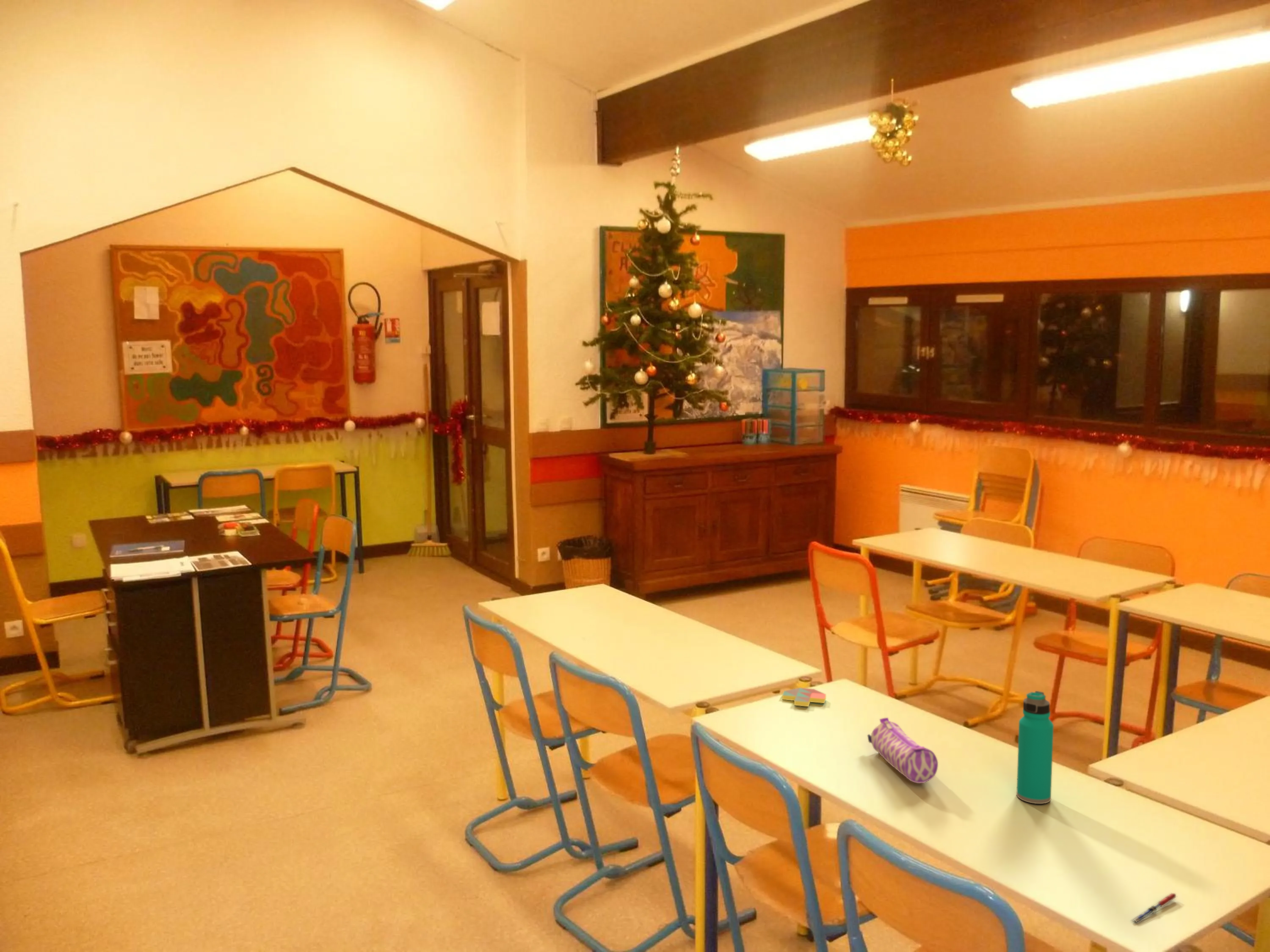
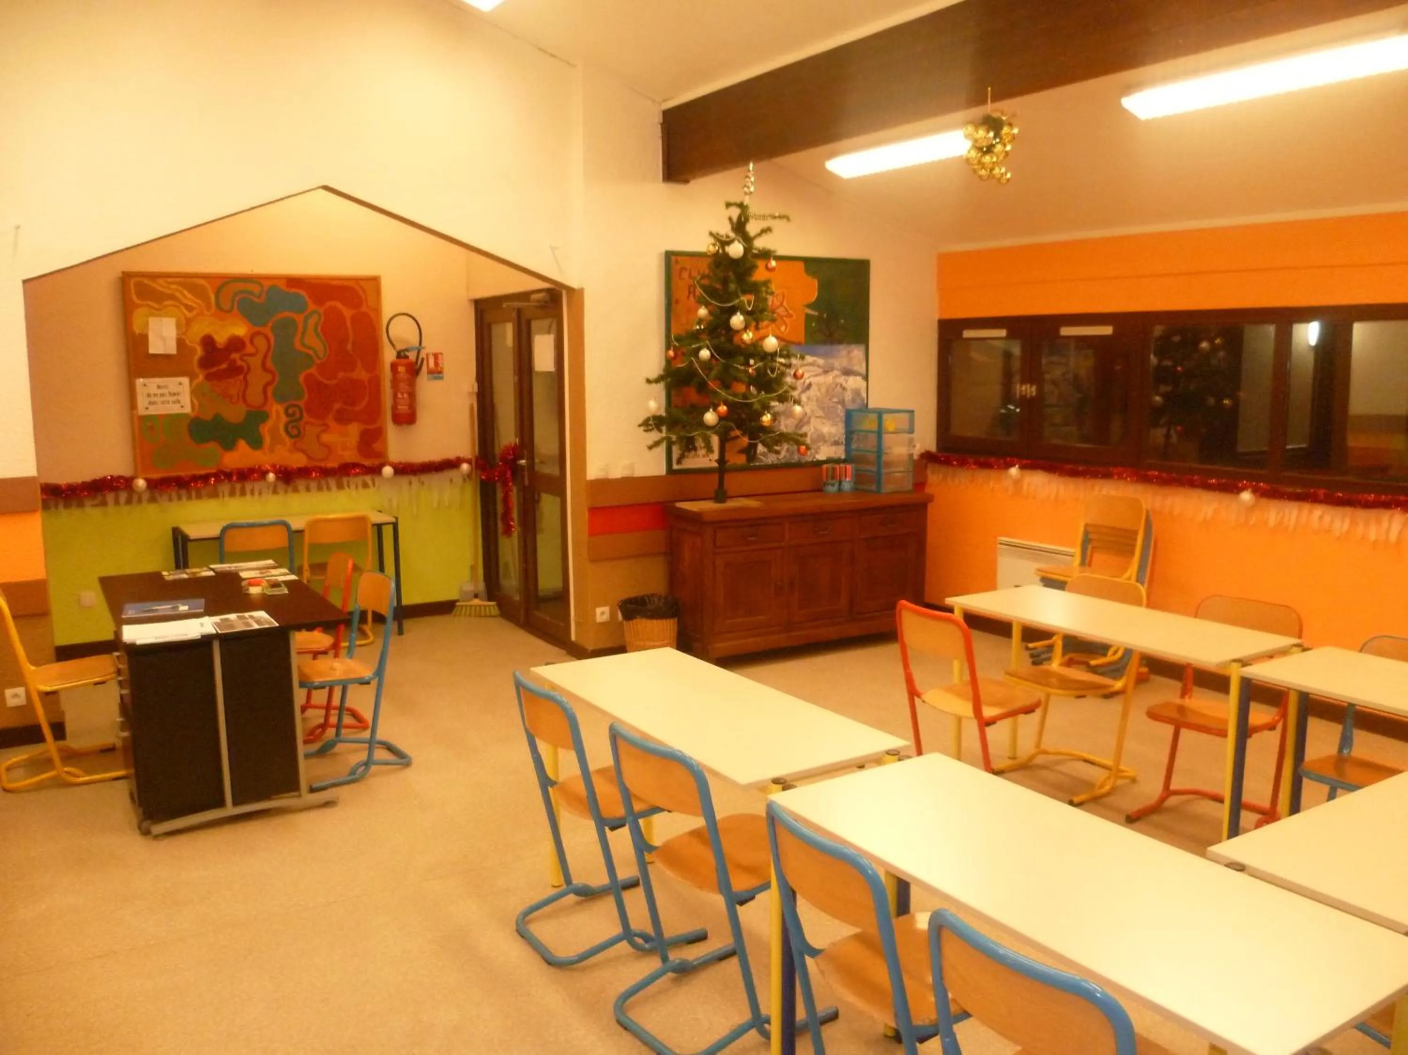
- pen (1154, 907)
- pencil case (903, 749)
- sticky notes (804, 697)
- water bottle (1035, 745)
